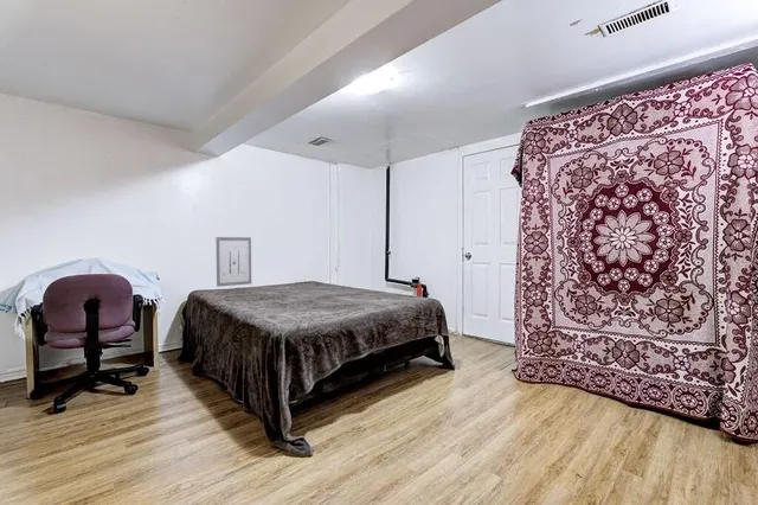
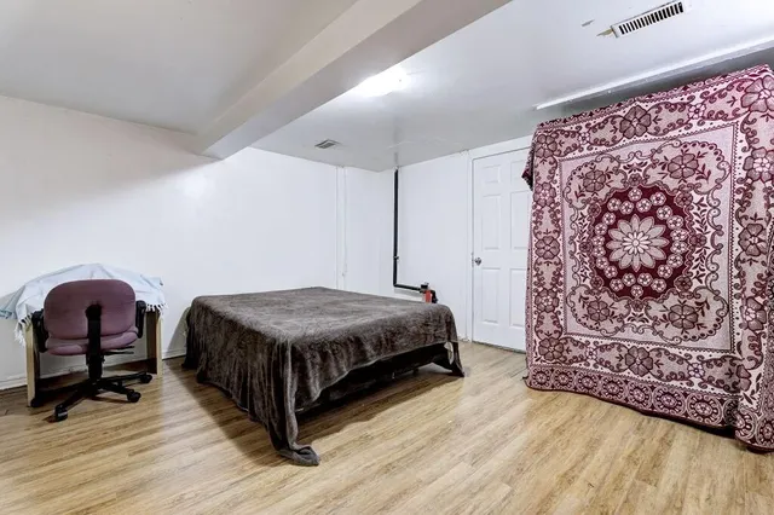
- wall art (233, 261)
